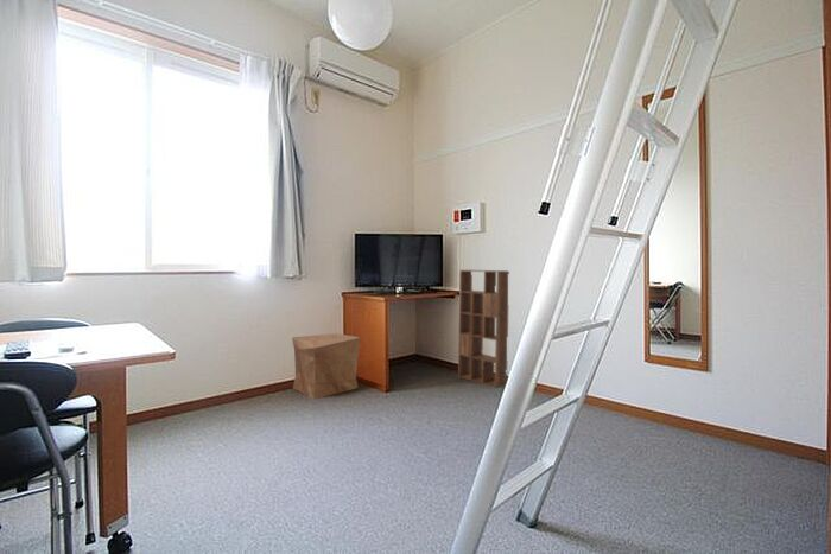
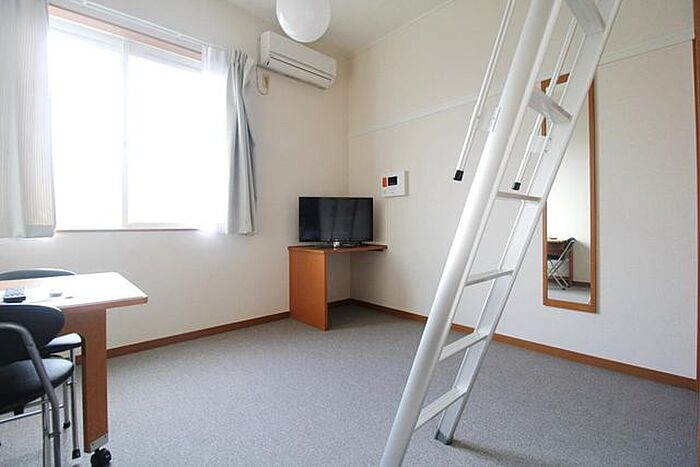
- spice rack (482, 325)
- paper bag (325, 362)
